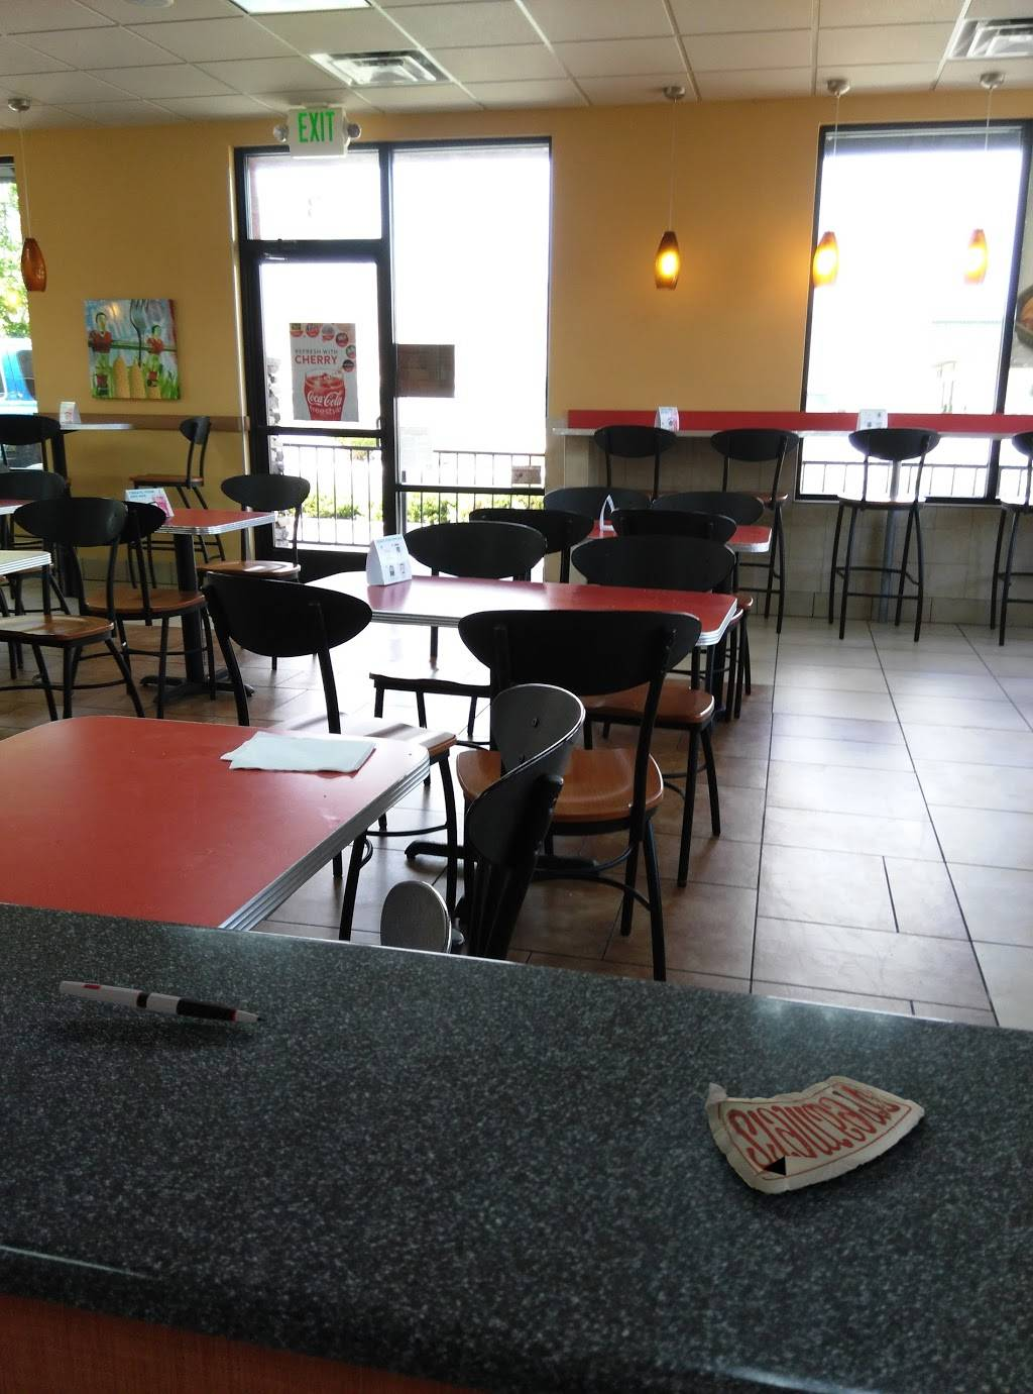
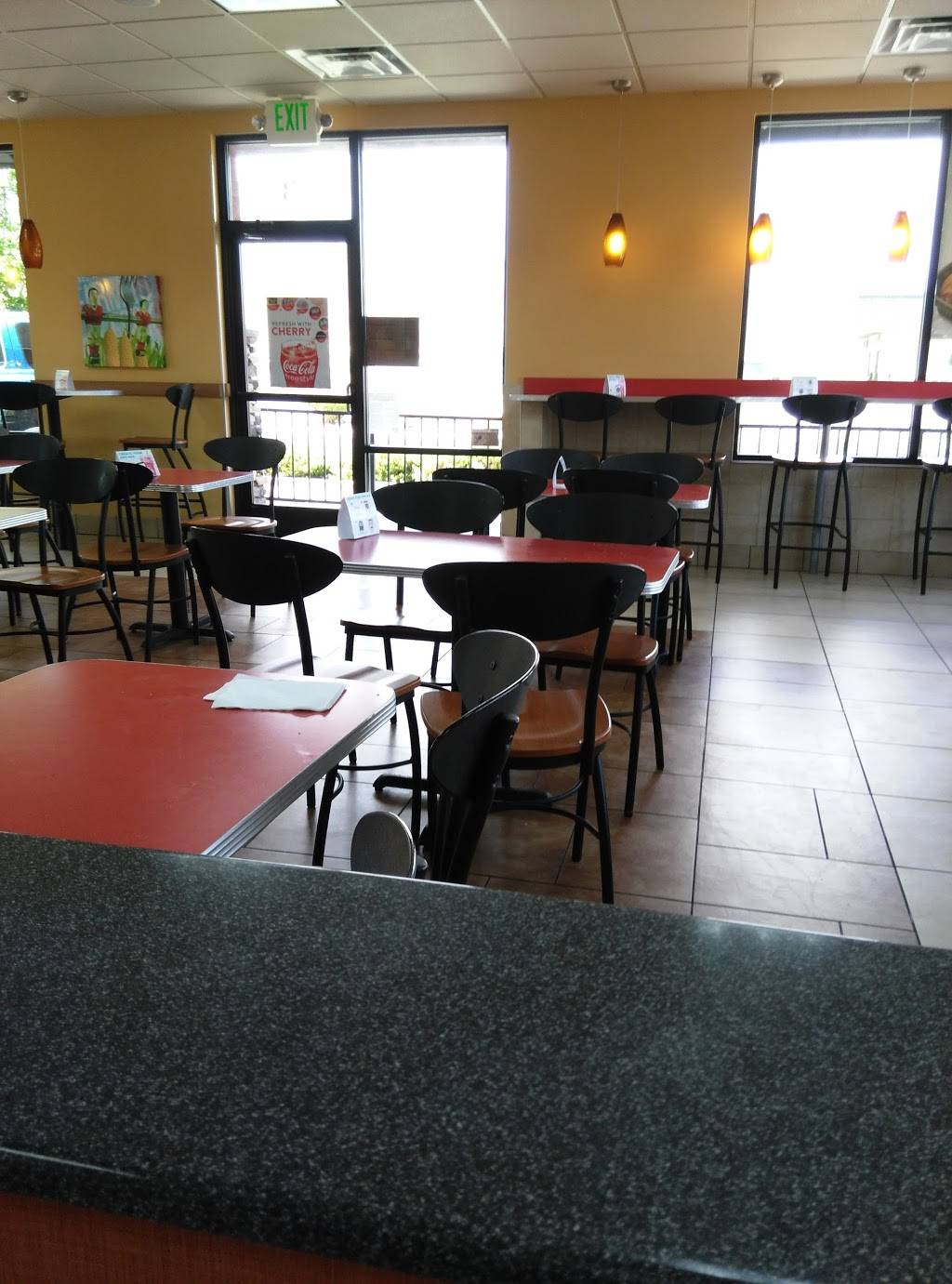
- pen (161, 1001)
- paper cup (804, 1121)
